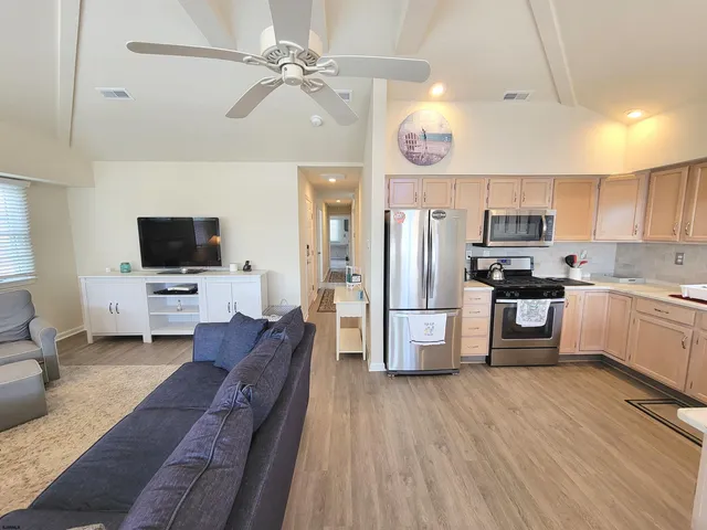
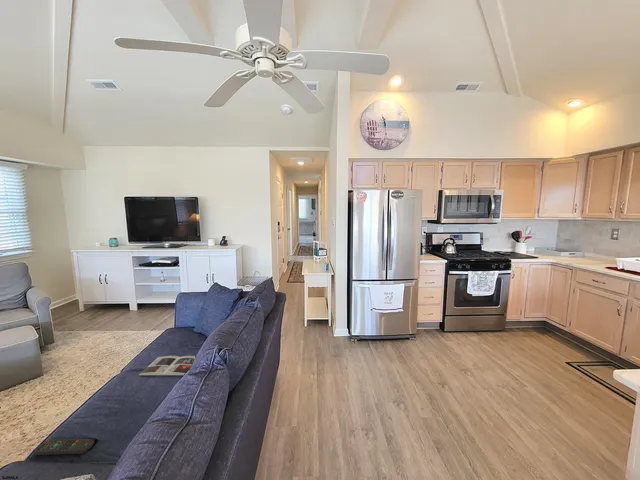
+ remote control (65, 446)
+ magazine (172, 364)
